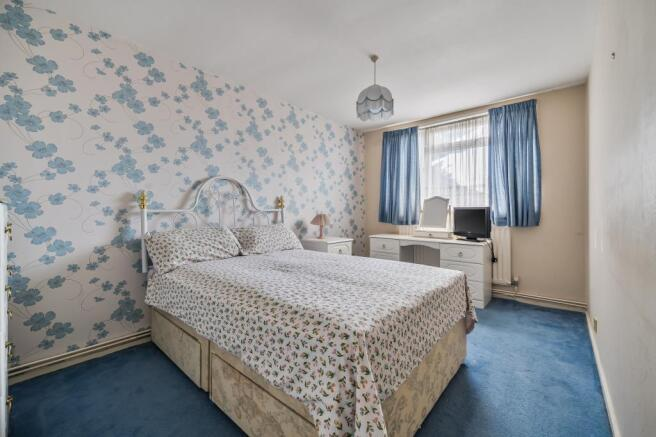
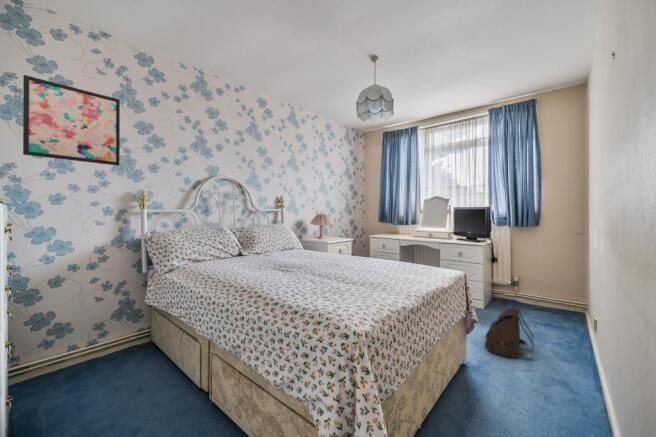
+ satchel (509, 330)
+ wall art (75, 124)
